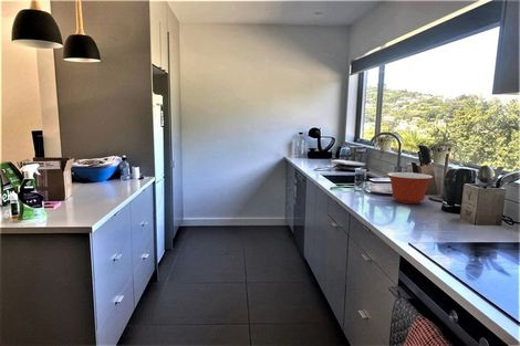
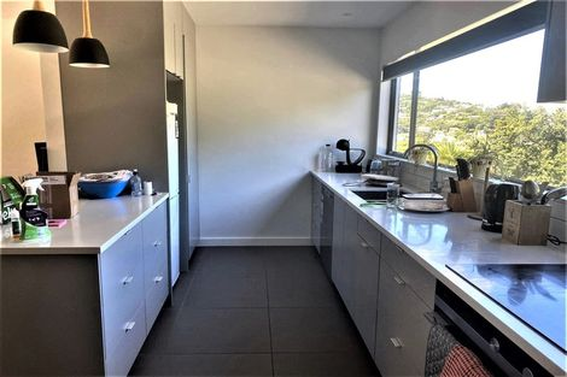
- mixing bowl (408, 188)
